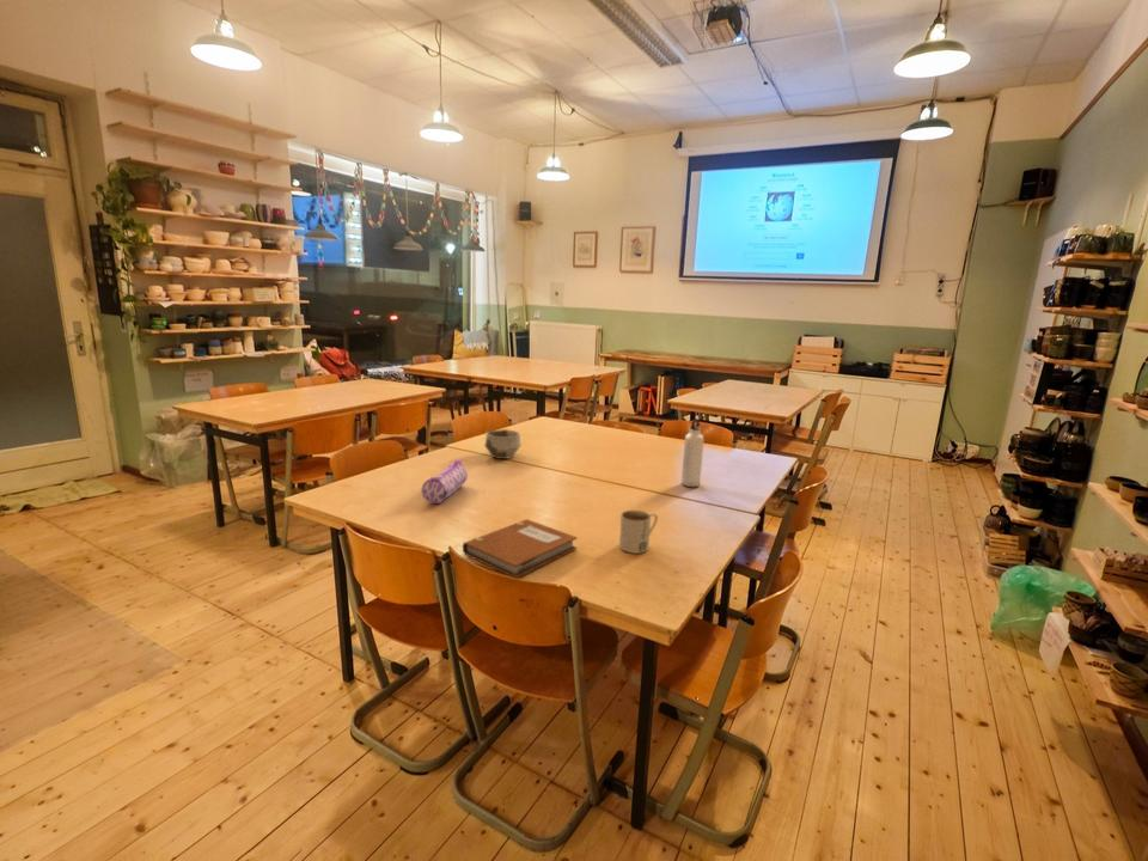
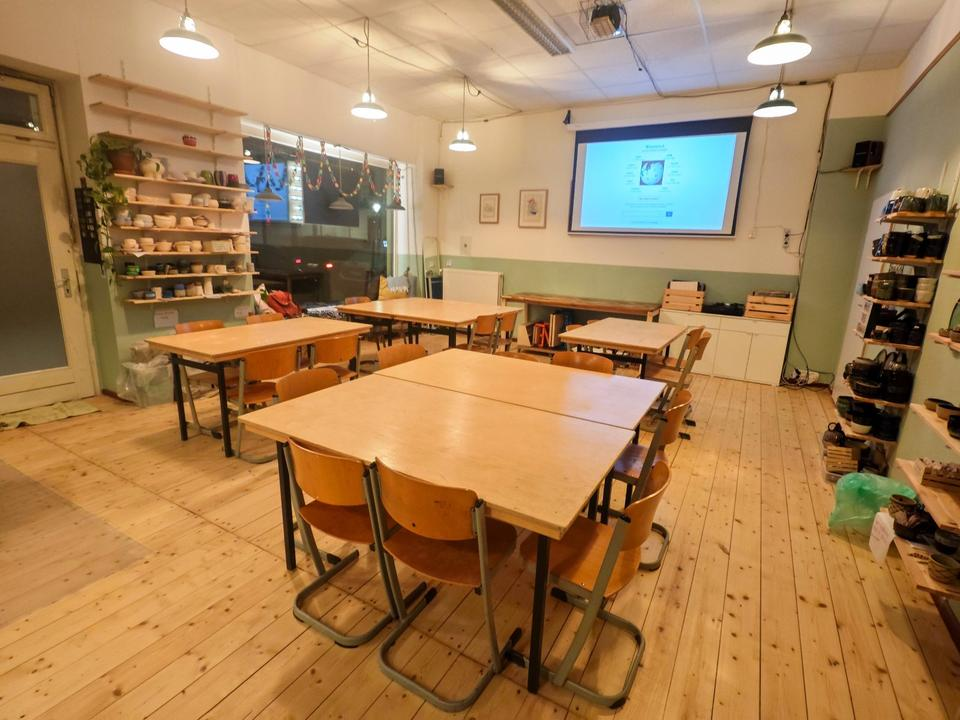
- ceramic bowl (502, 444)
- water bottle (692, 452)
- pencil case (445, 481)
- mug (640, 530)
- notebook (521, 544)
